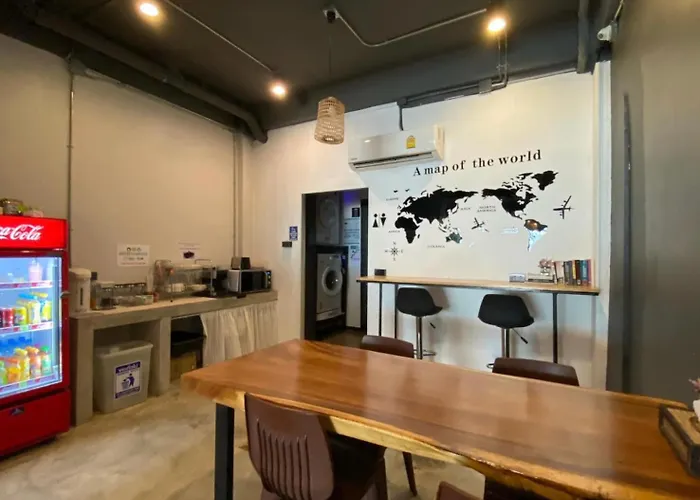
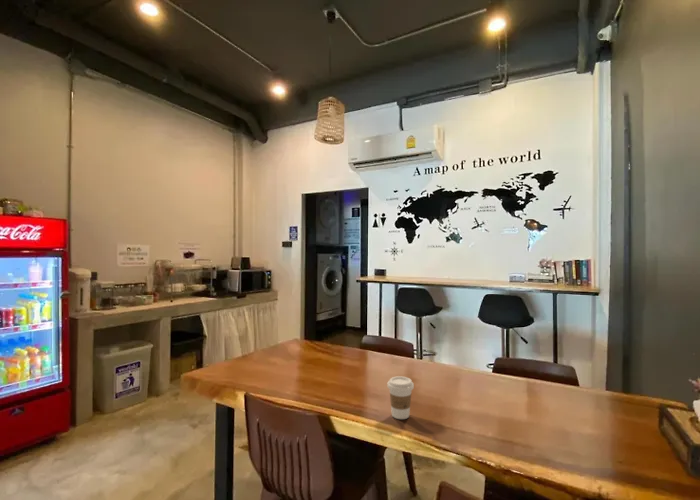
+ coffee cup (400, 397)
